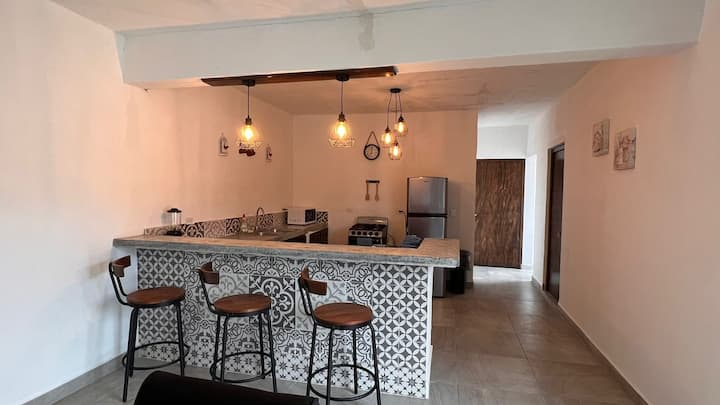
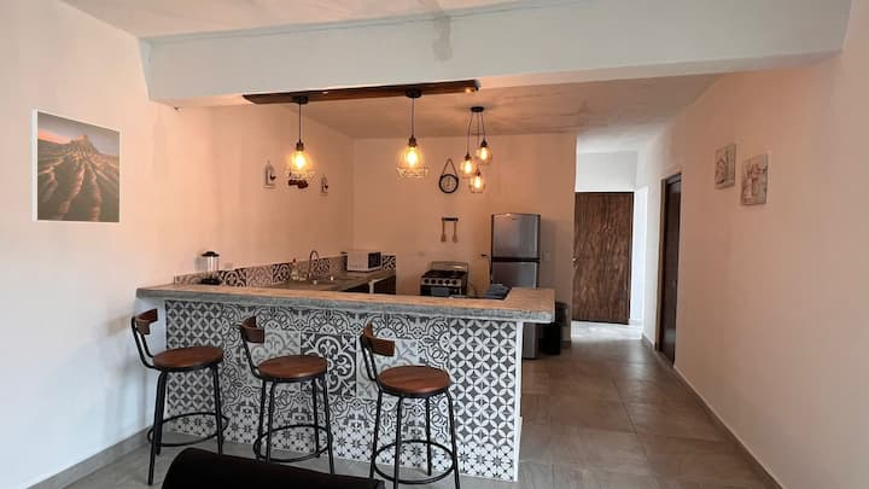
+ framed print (80, 171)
